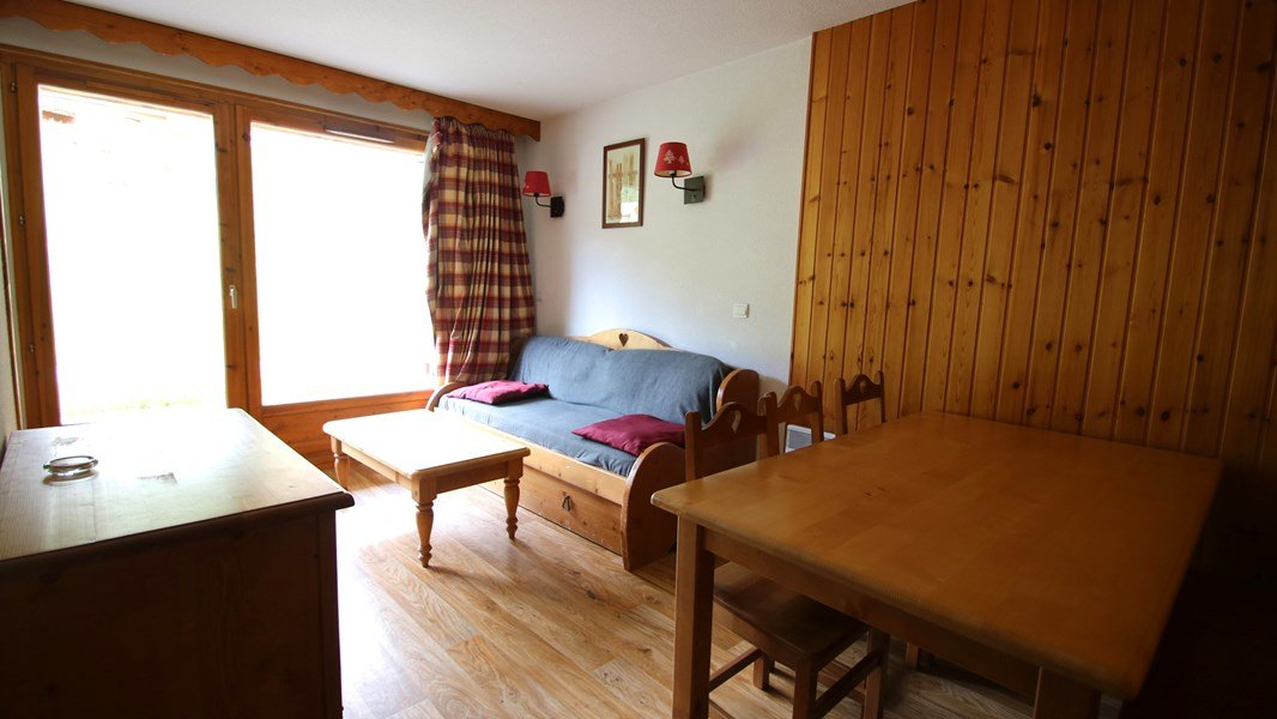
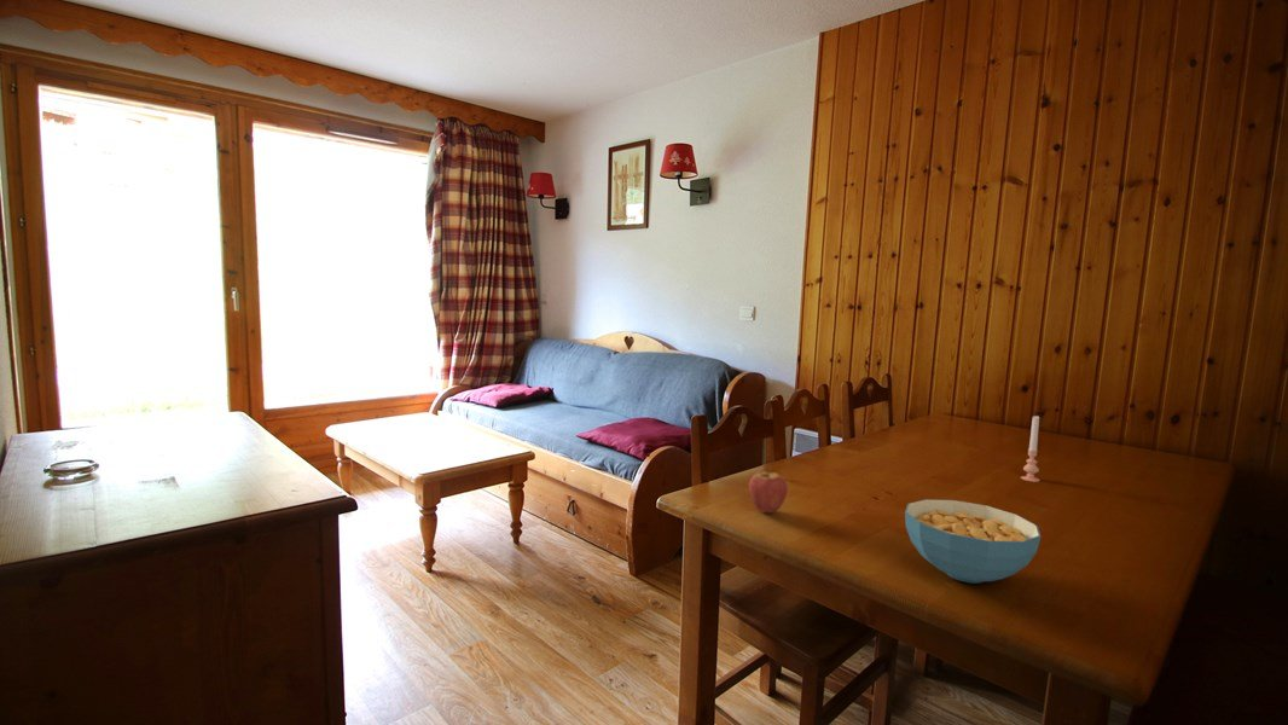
+ candle (1033, 447)
+ fruit (767, 488)
+ cereal bowl (967, 546)
